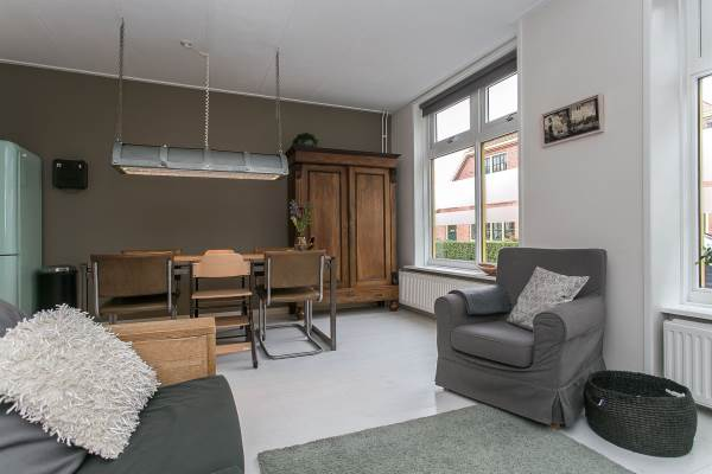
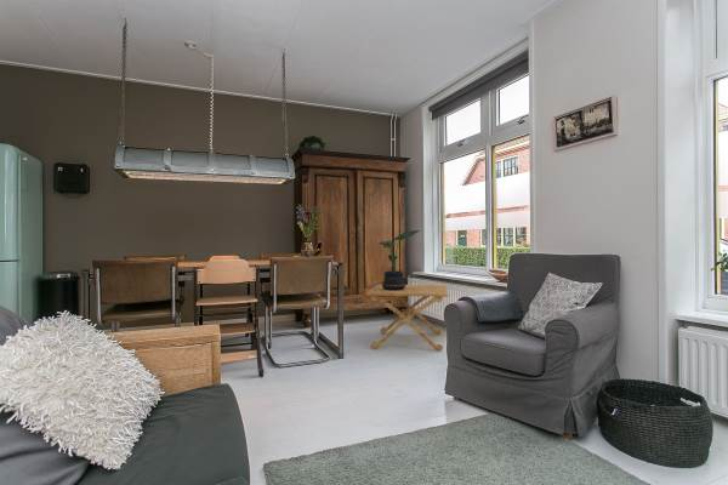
+ potted plant (393, 259)
+ side table (409, 314)
